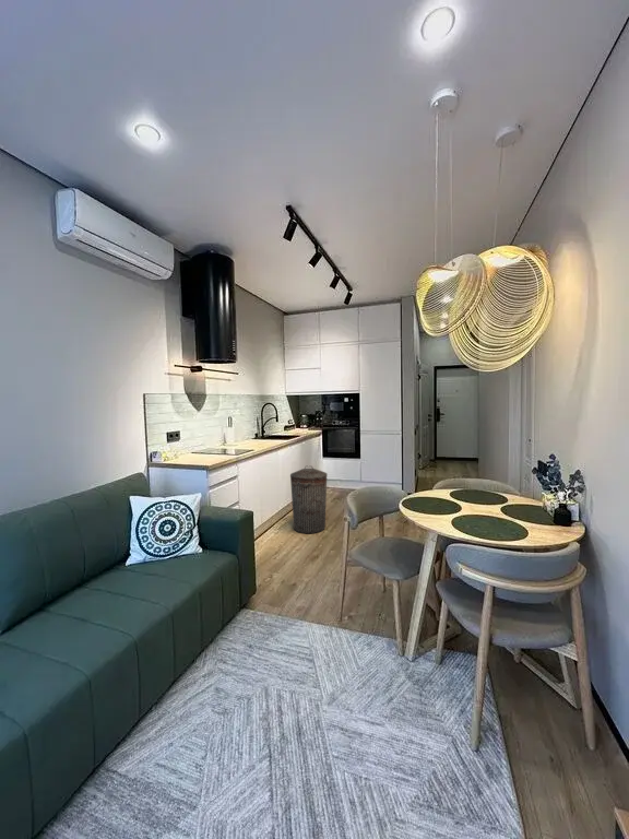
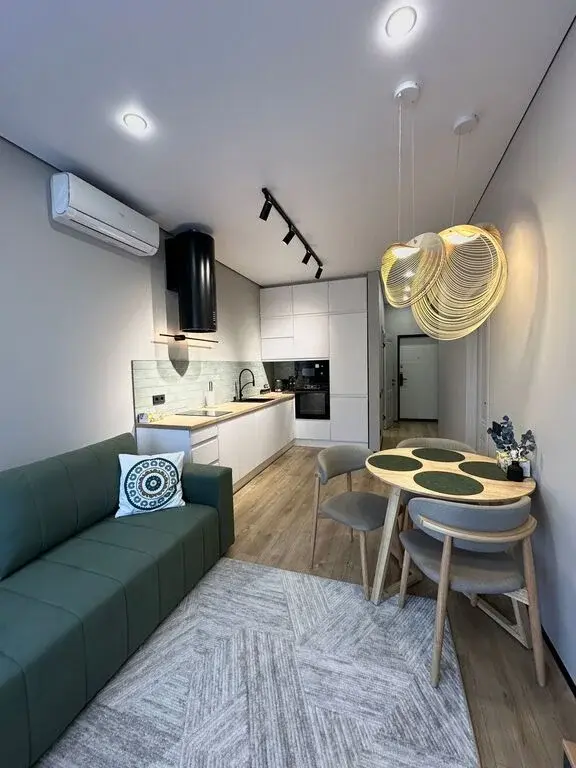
- trash can (309, 497)
